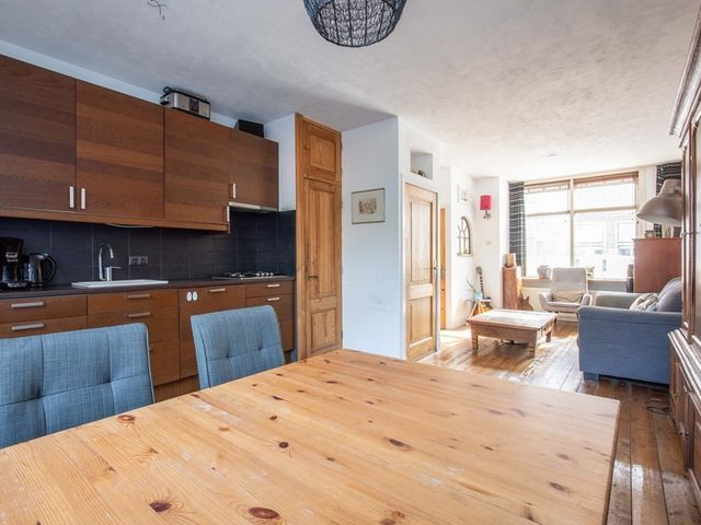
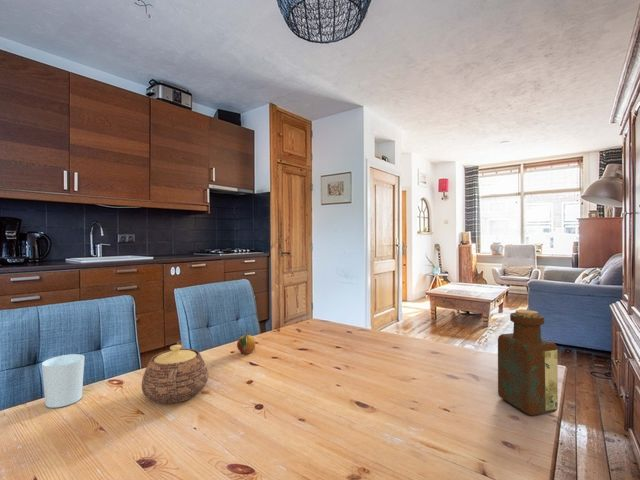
+ fruit (245, 342)
+ cup (64, 380)
+ teapot (176, 368)
+ bottle (526, 357)
